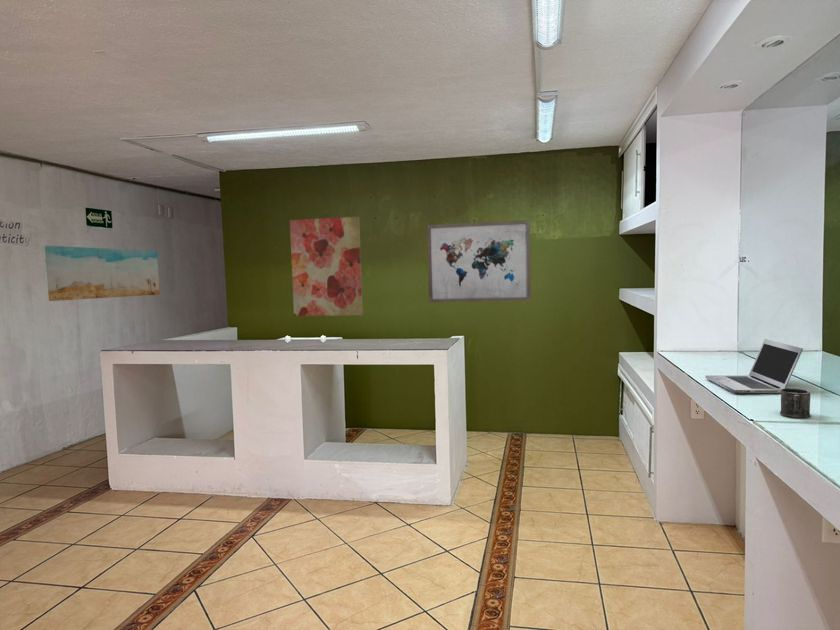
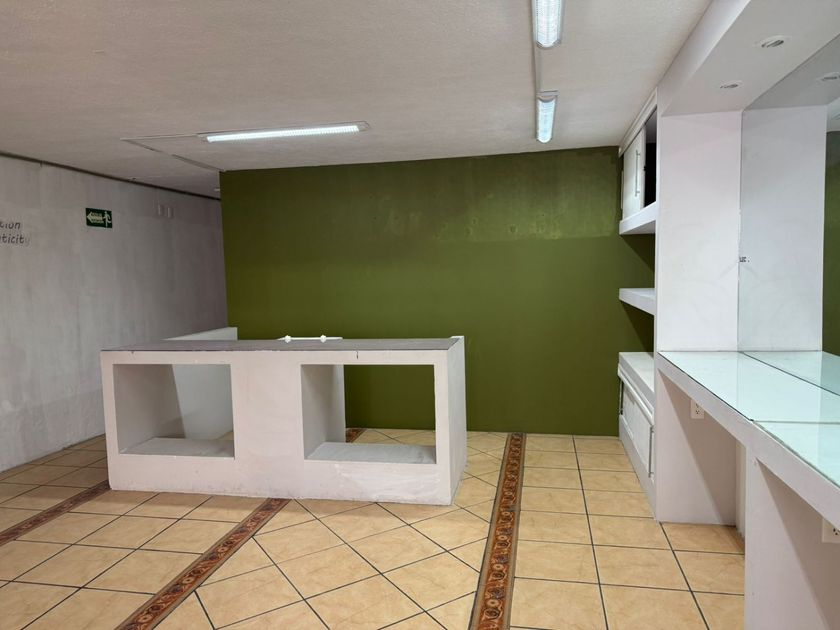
- wall art (478, 262)
- mug (795, 403)
- laptop (753, 364)
- wall art (108, 273)
- wall art (326, 267)
